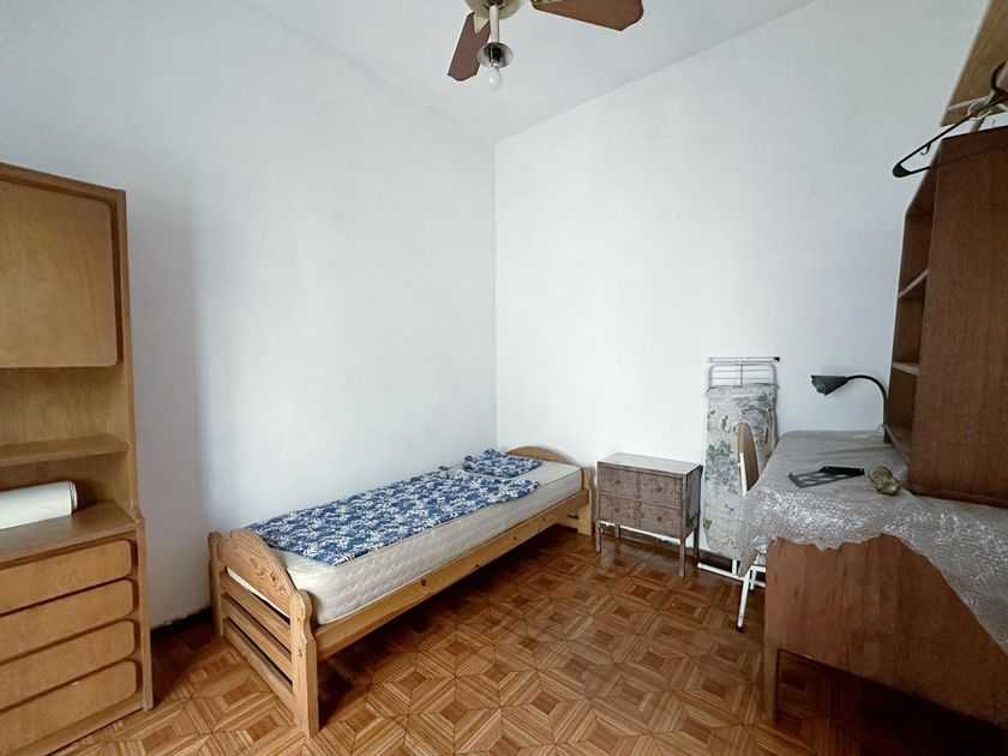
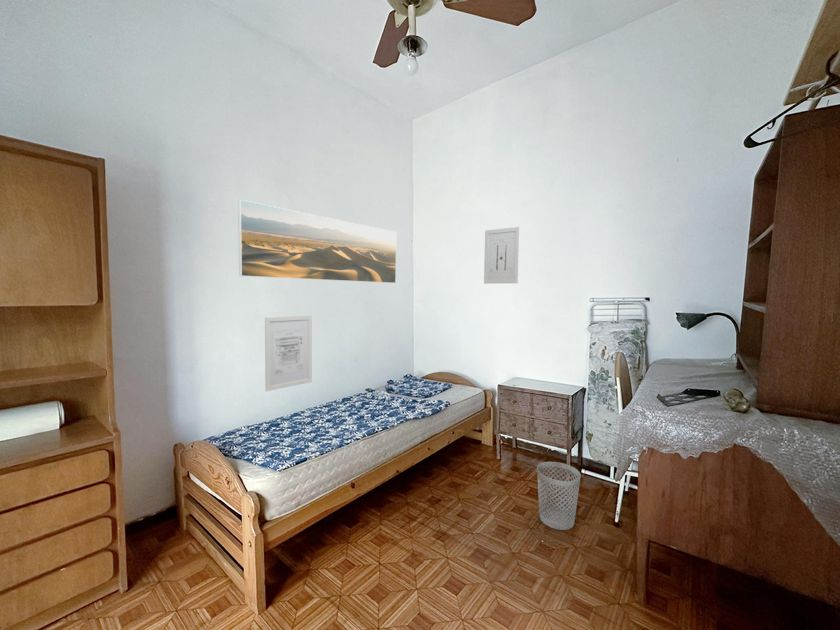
+ wall art (289, 351)
+ wall art (501, 256)
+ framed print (332, 249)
+ wastebasket (557, 495)
